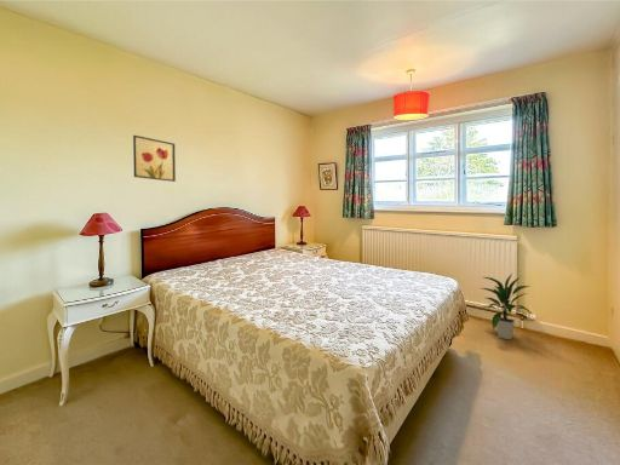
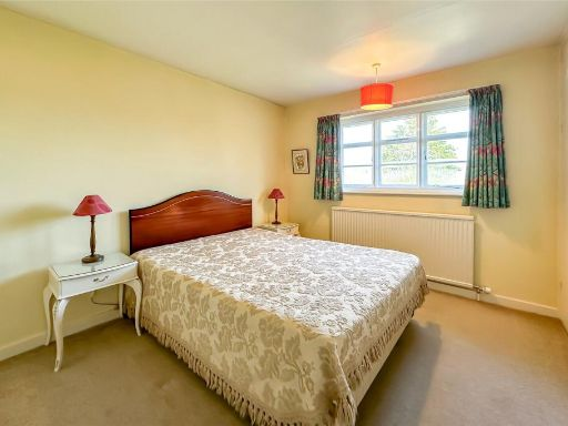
- indoor plant (503, 304)
- wall art (154, 159)
